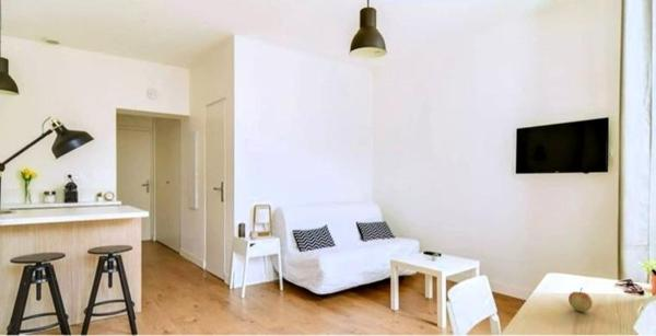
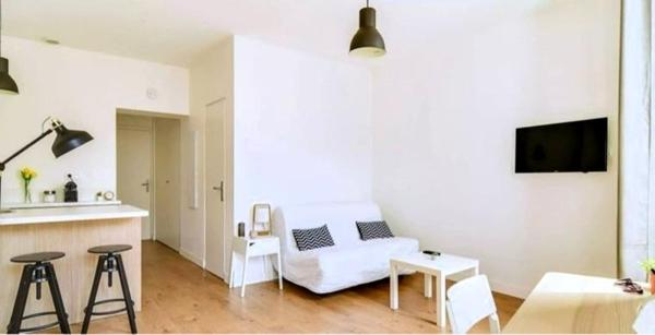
- apple (579, 299)
